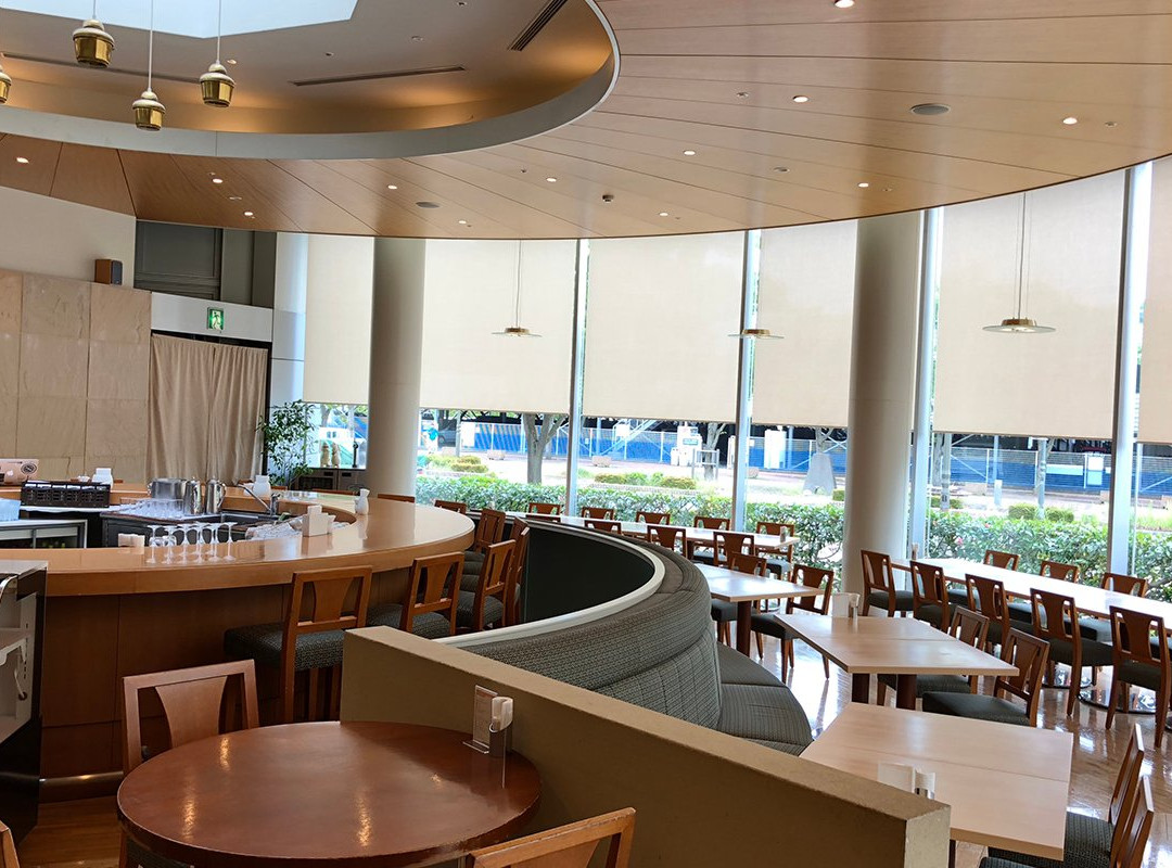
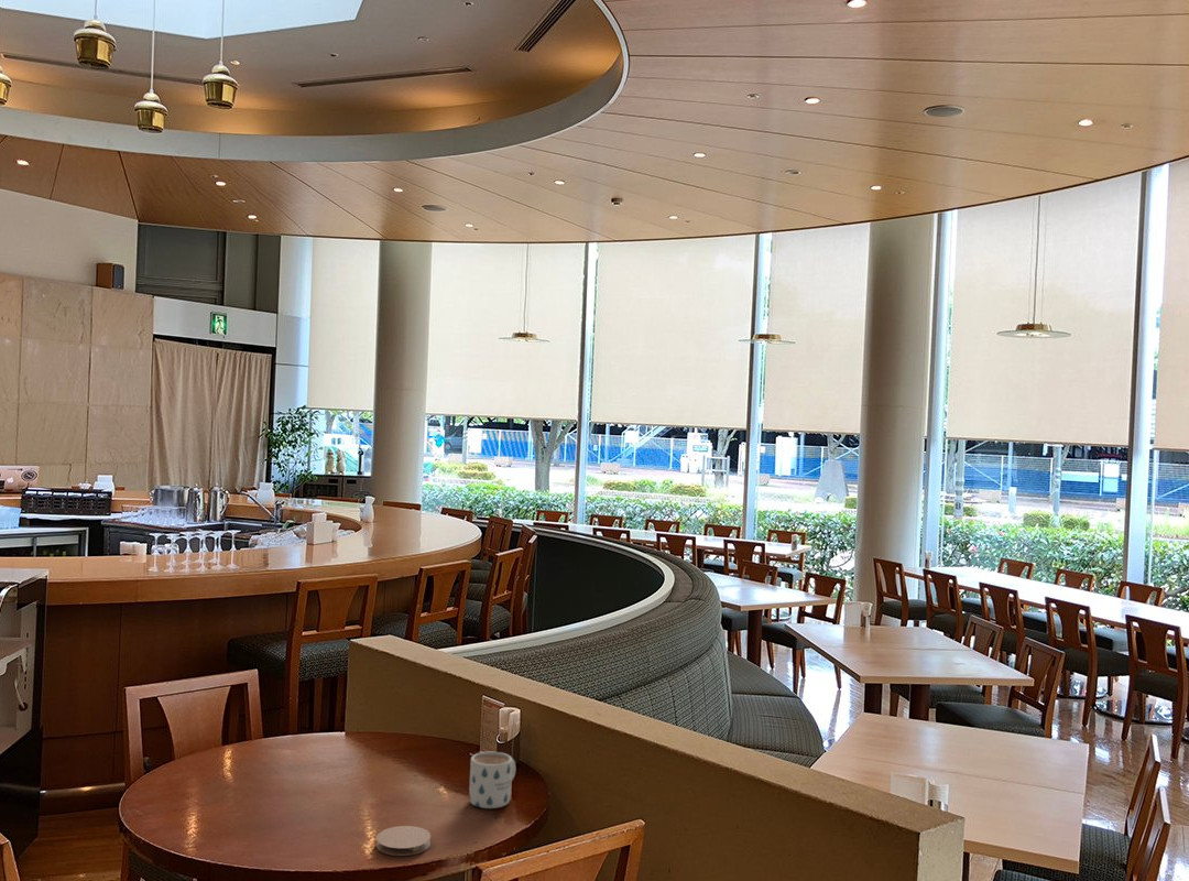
+ mug (495, 777)
+ coaster (403, 840)
